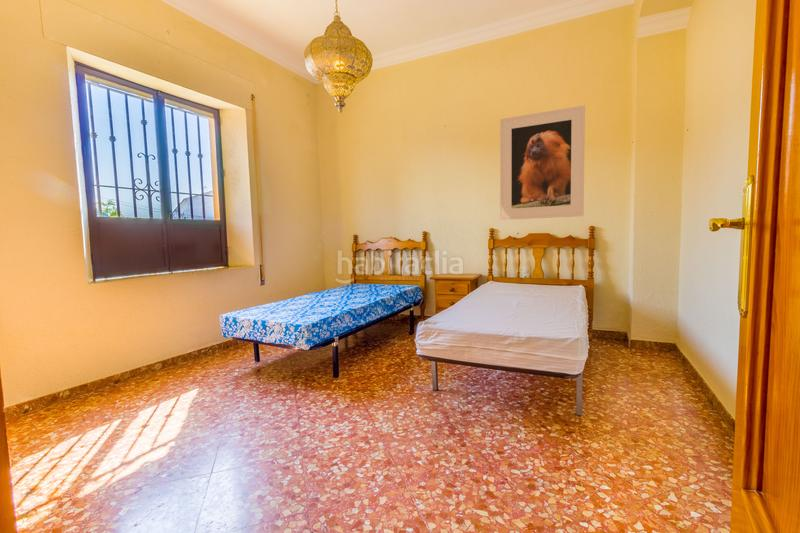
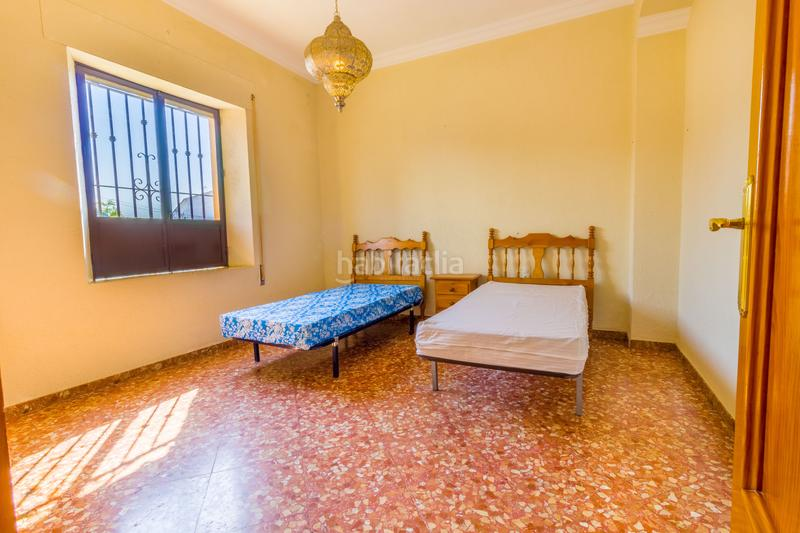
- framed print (540, 165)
